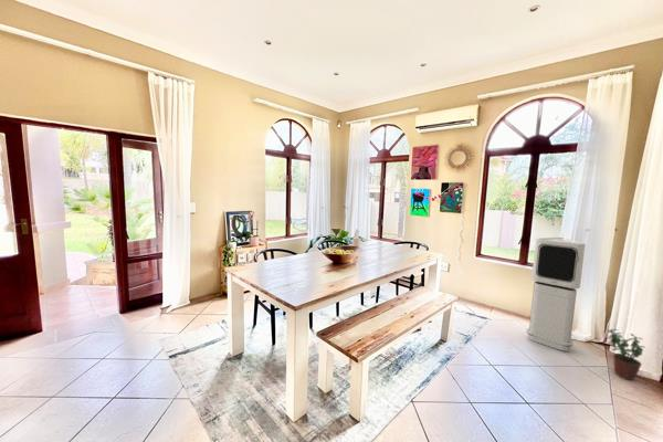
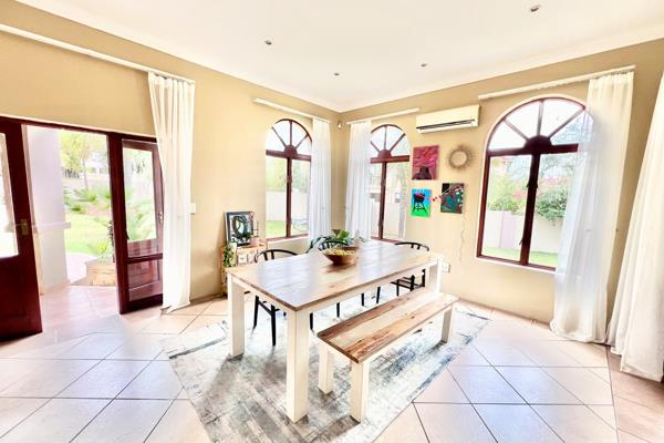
- potted plant (627, 354)
- air purifier (555, 290)
